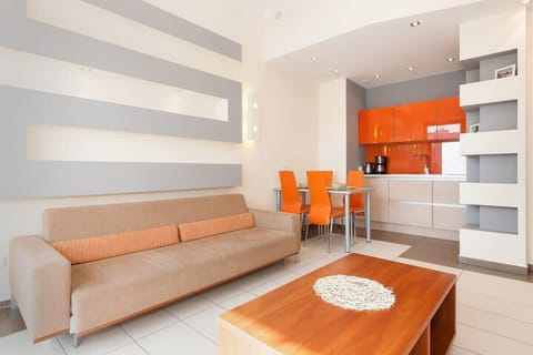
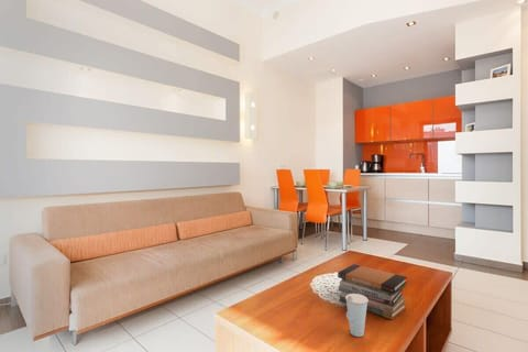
+ cup (356, 314)
+ book stack (371, 288)
